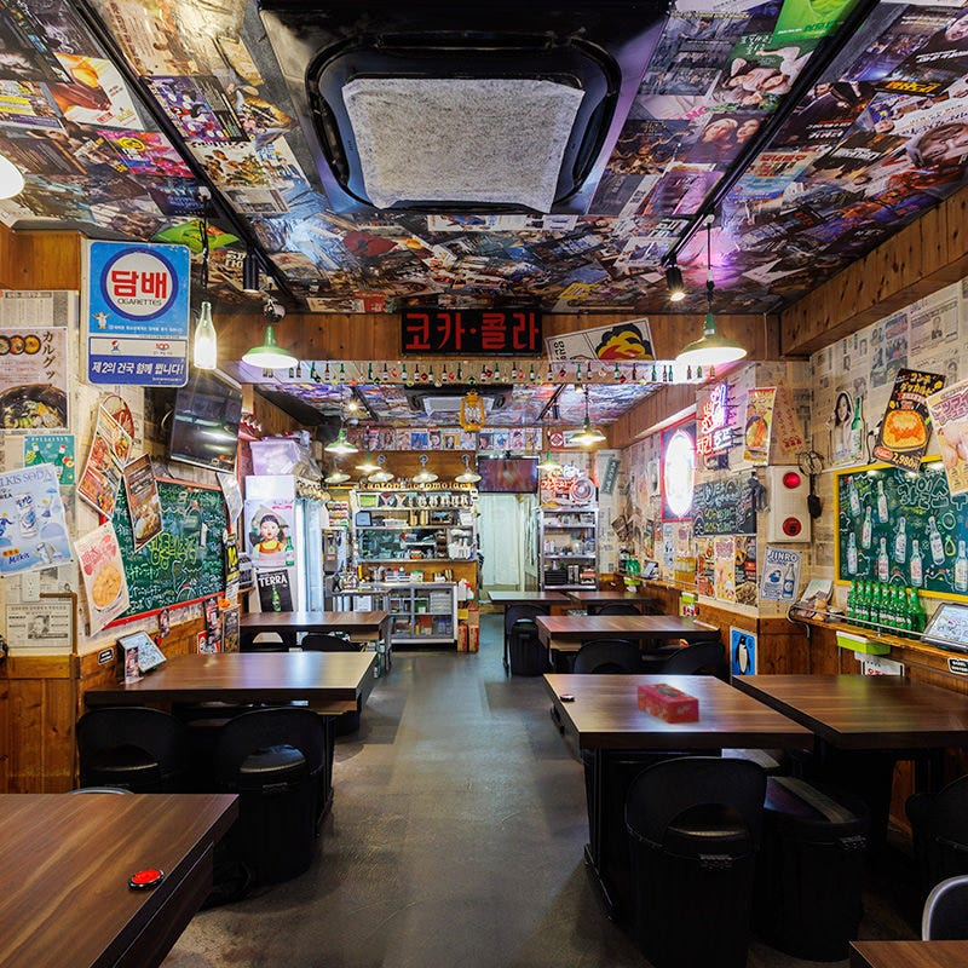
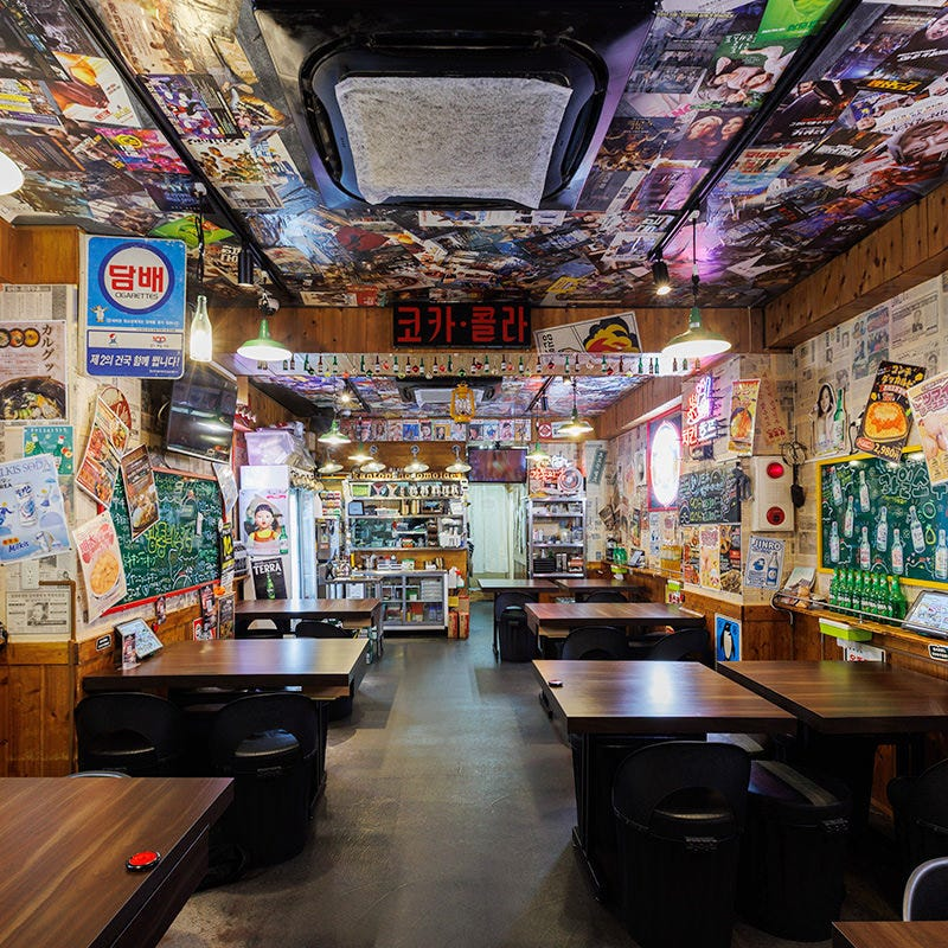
- tissue box (667, 703)
